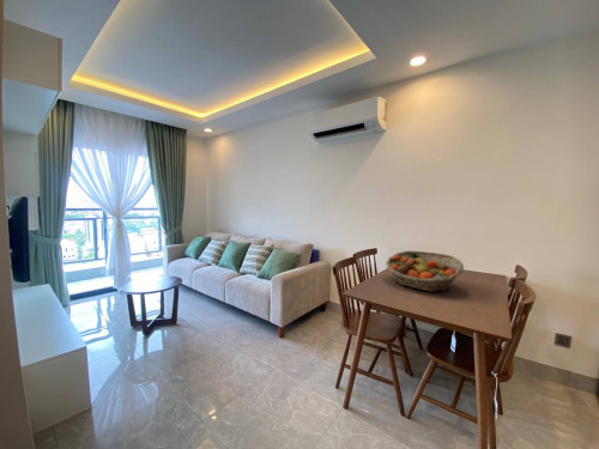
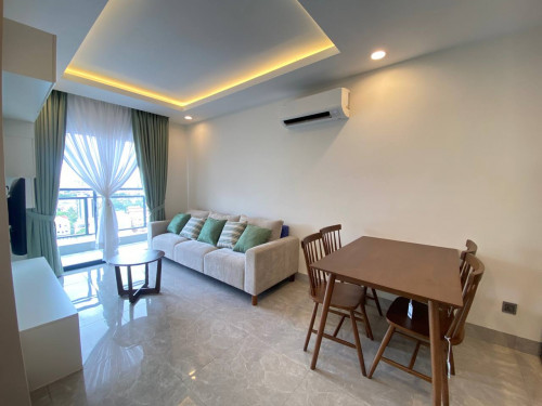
- fruit basket (422, 269)
